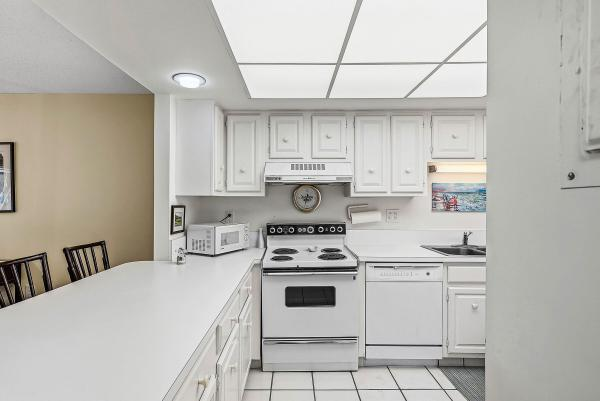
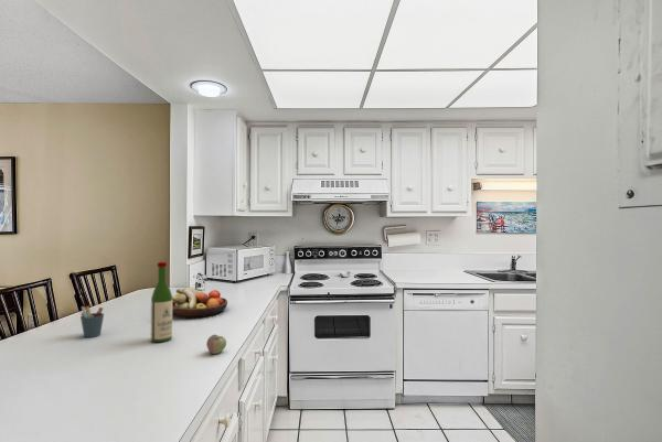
+ apple (214, 343)
+ fruit bowl (197, 300)
+ wine bottle (161, 301)
+ pen holder (92, 320)
